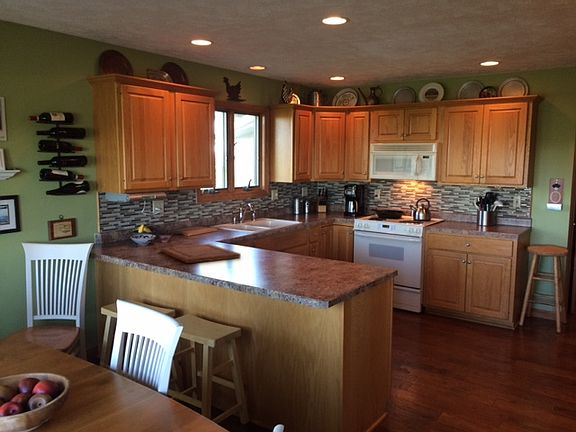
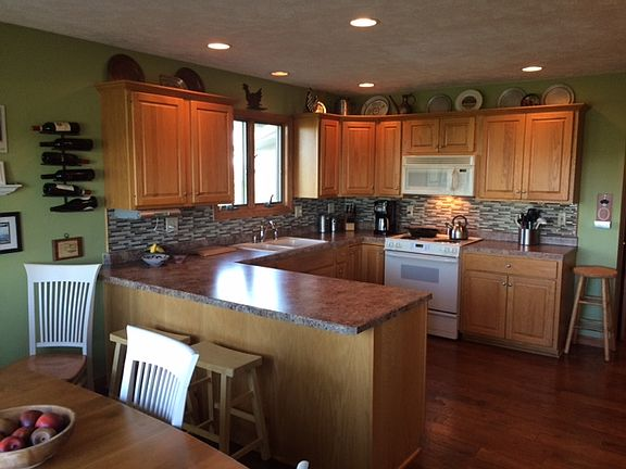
- cutting board (199, 252)
